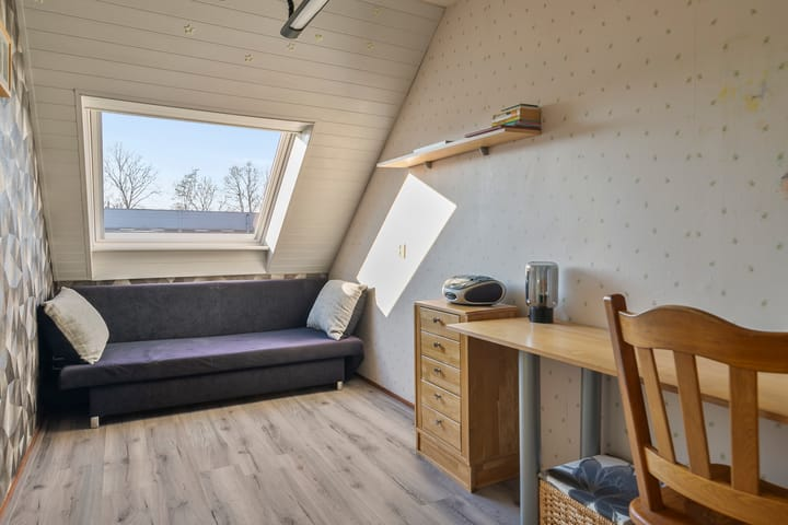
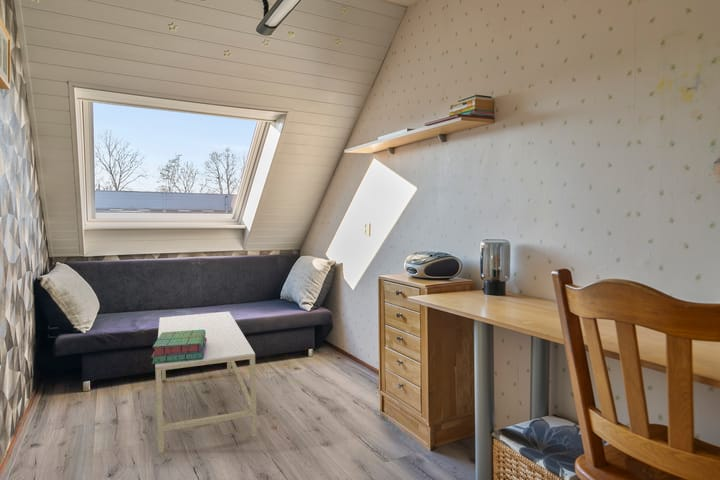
+ stack of books (180, 344)
+ coffee table (201, 364)
